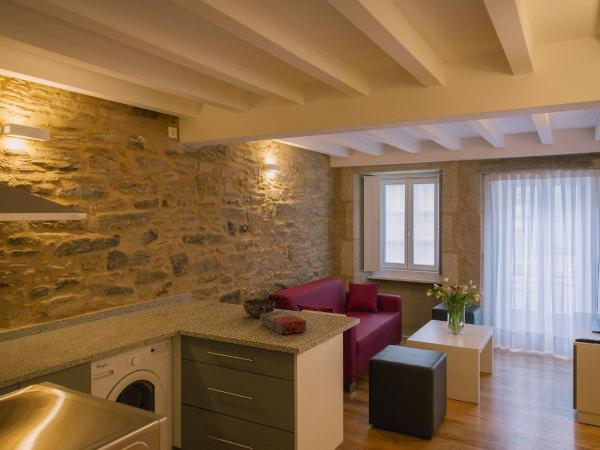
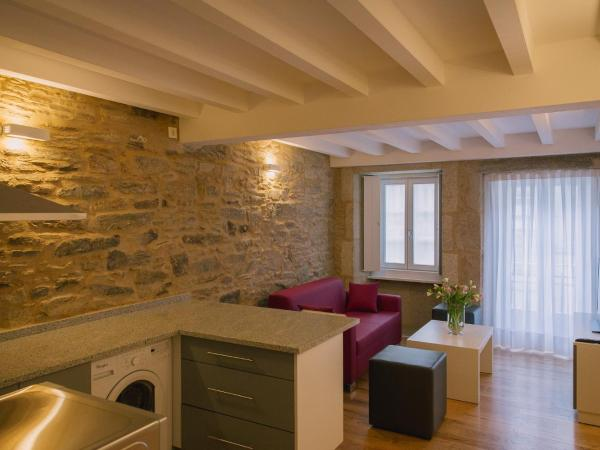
- macaroni box (282, 322)
- bowl (259, 308)
